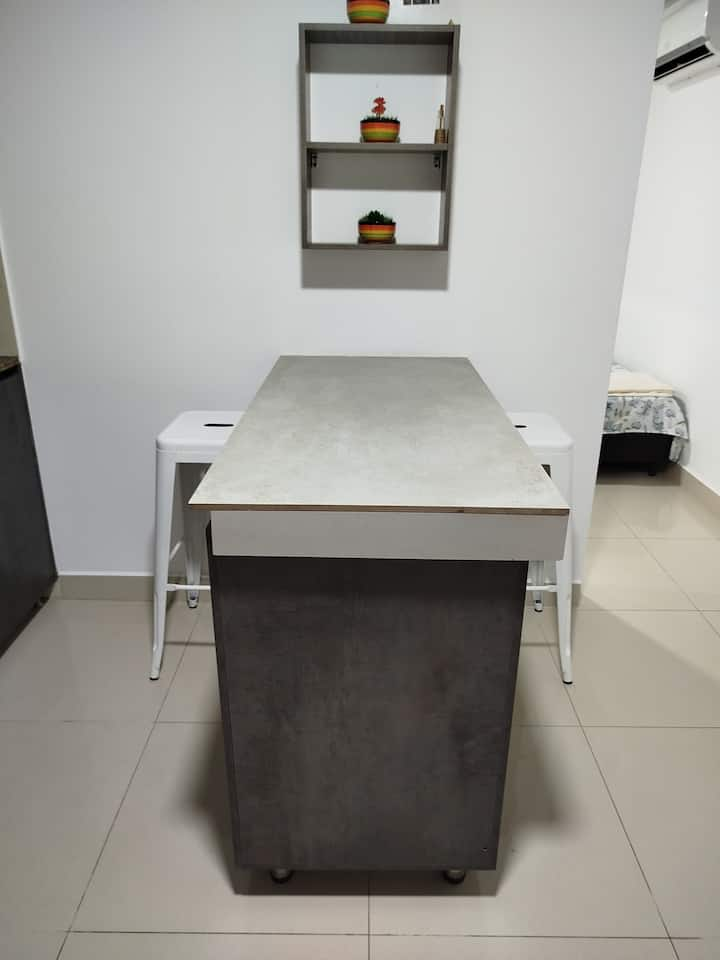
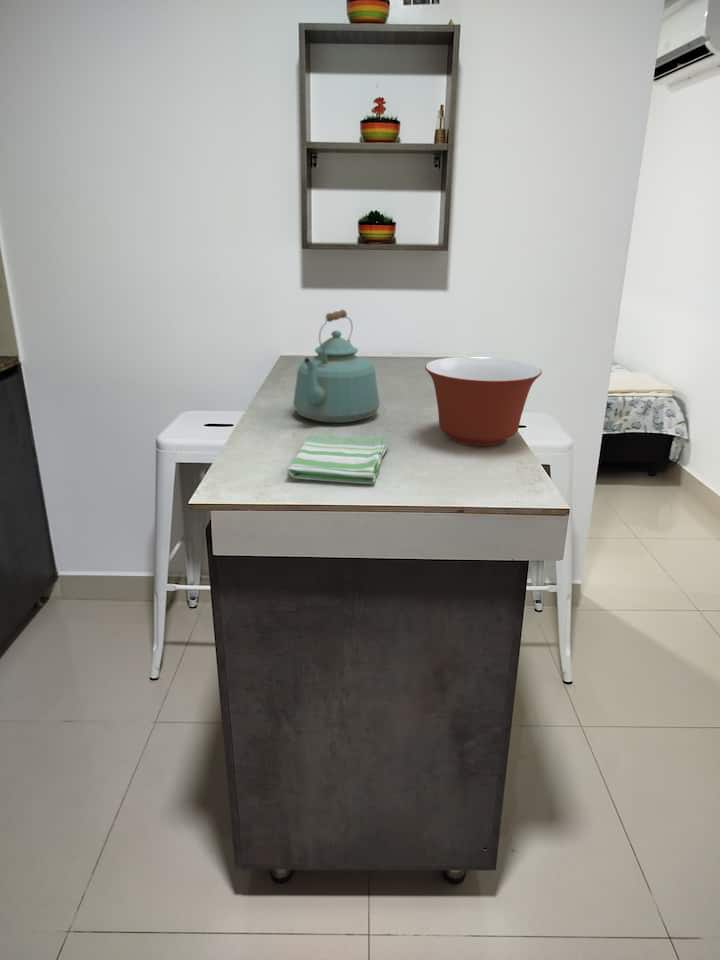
+ mixing bowl (480, 403)
+ dish towel (339, 456)
+ kettle (332, 365)
